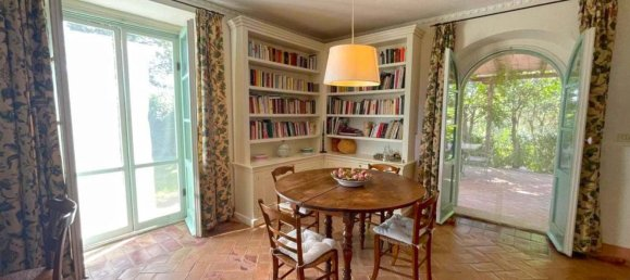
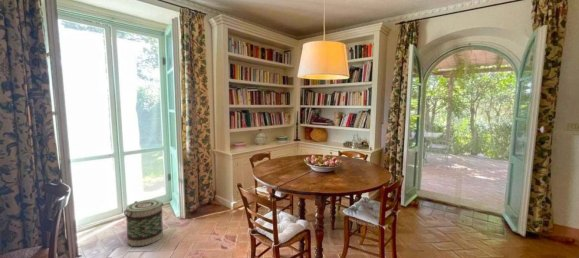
+ basket (144, 220)
